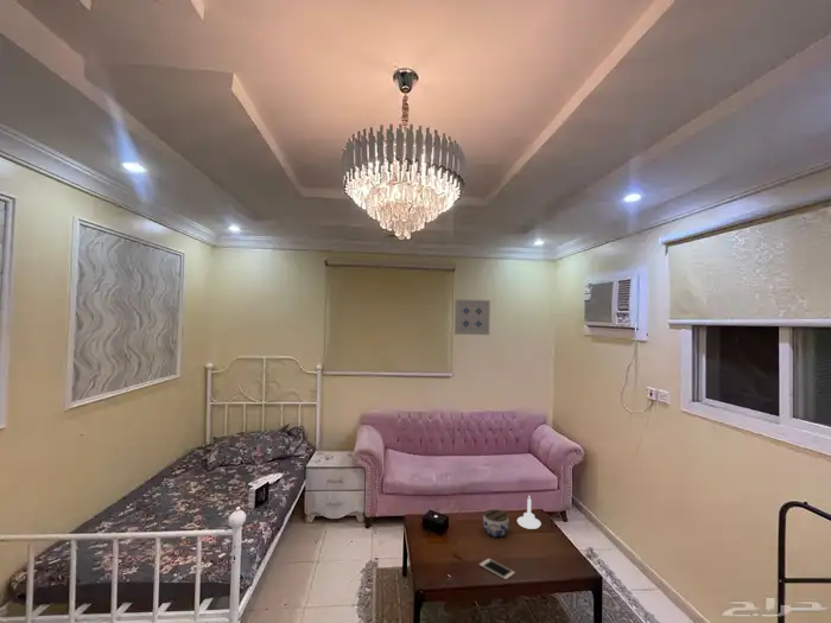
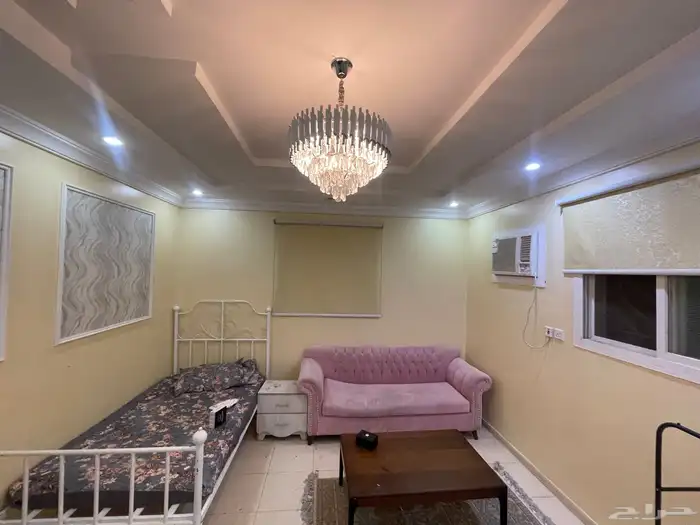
- cell phone (496, 568)
- jar (495, 523)
- candle holder (528, 509)
- wall art (471, 317)
